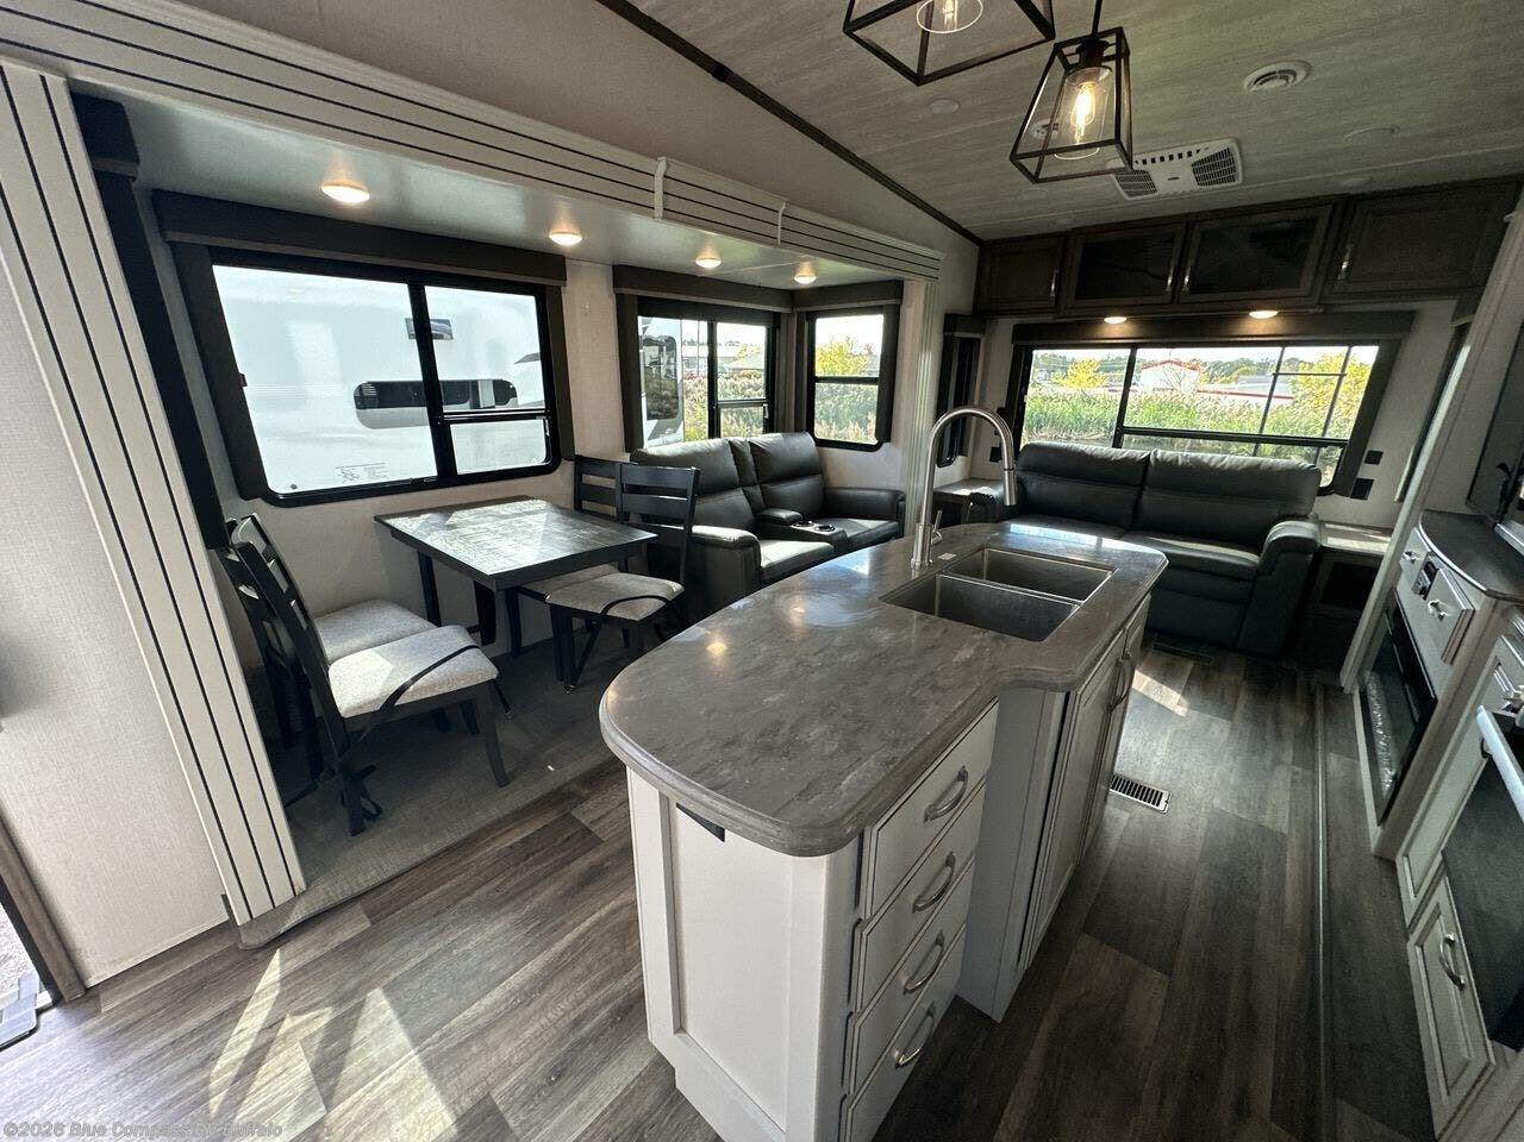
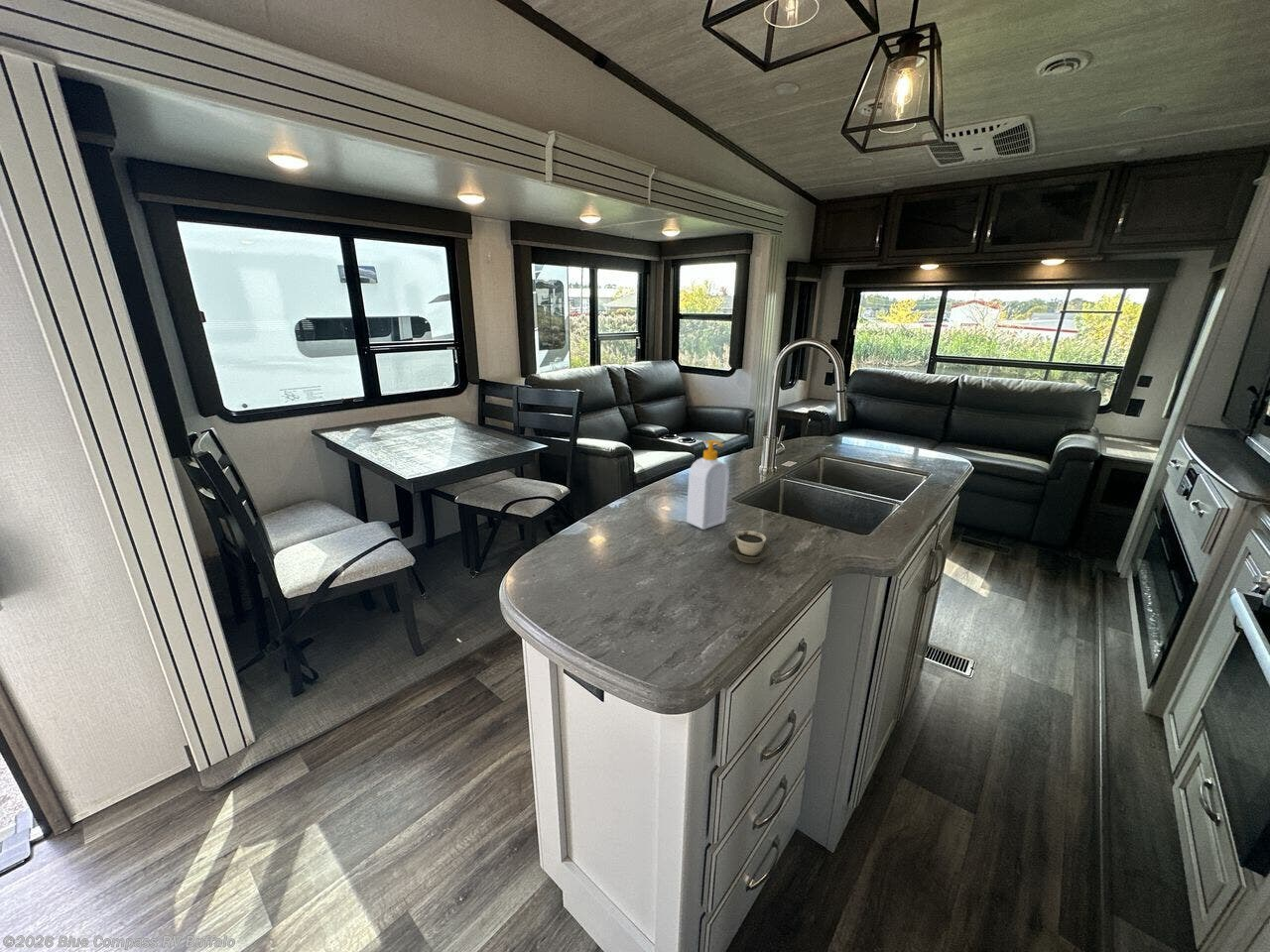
+ cup (749, 546)
+ soap bottle (709, 482)
